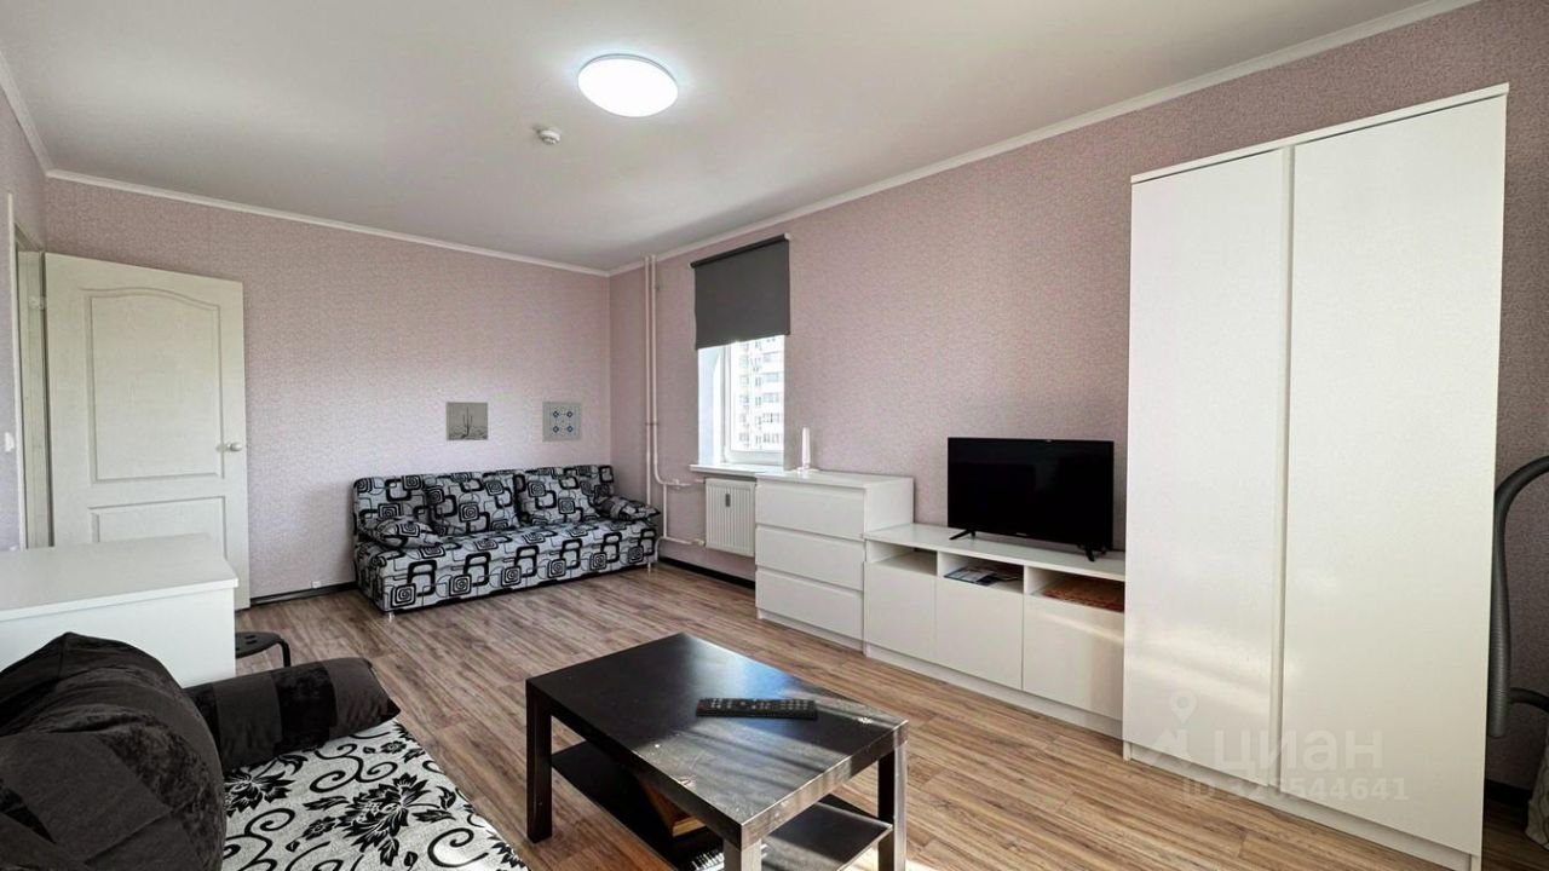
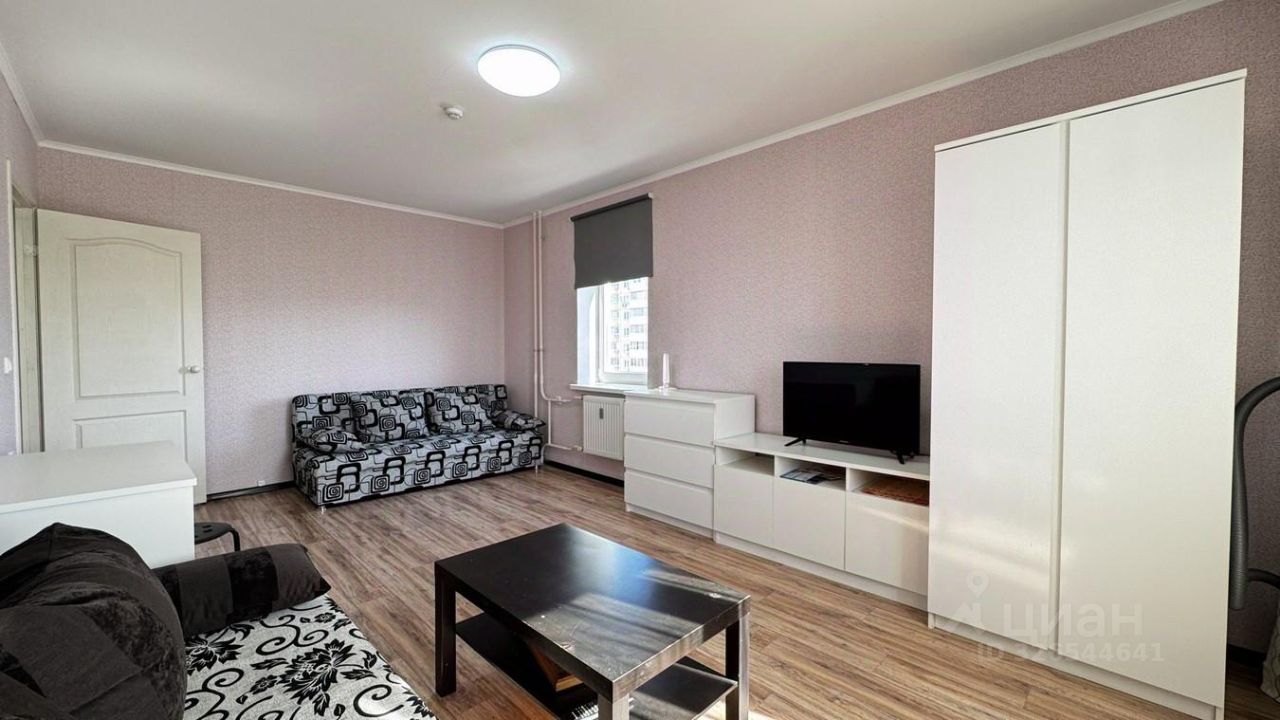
- wall art (562, 421)
- remote control (755, 706)
- wall art (467, 421)
